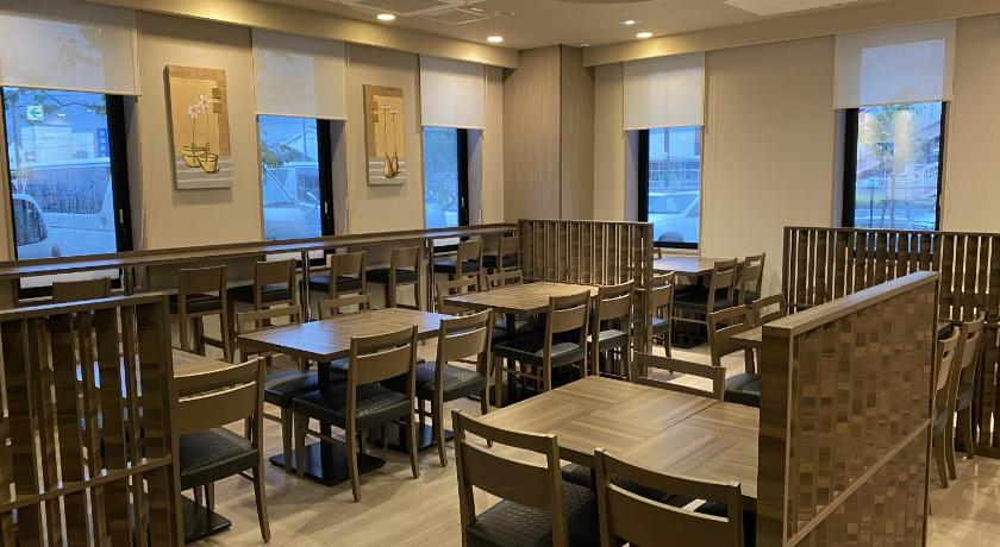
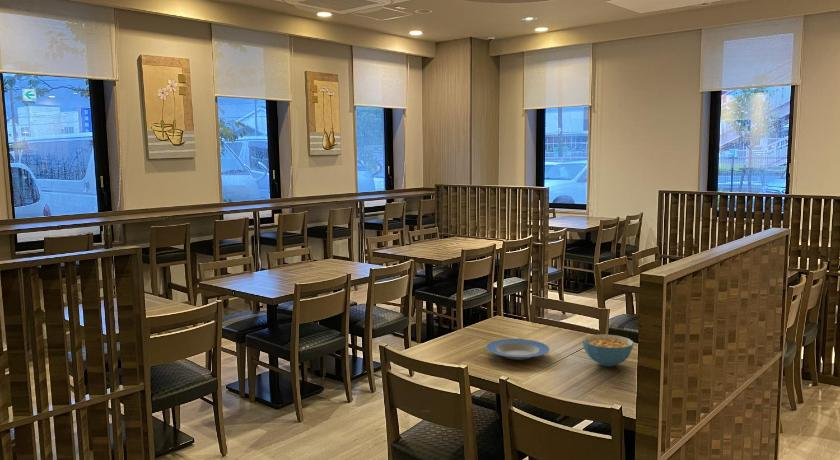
+ cereal bowl (607, 352)
+ plate (517, 351)
